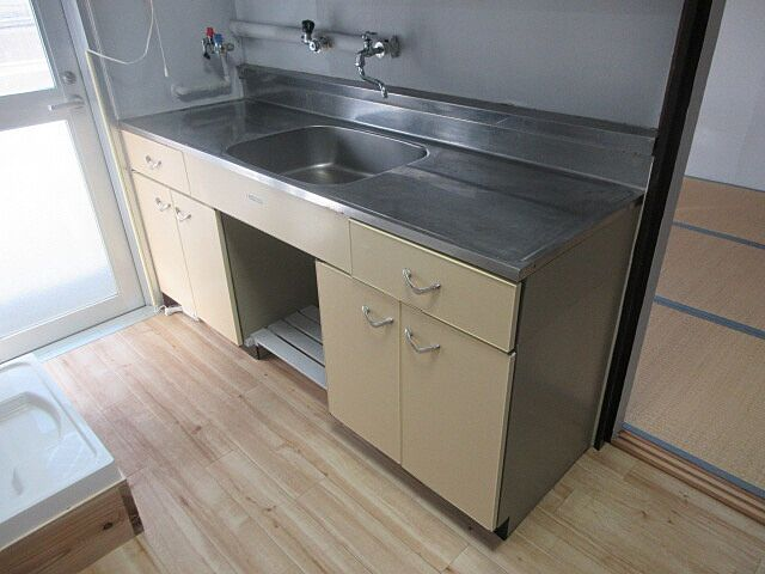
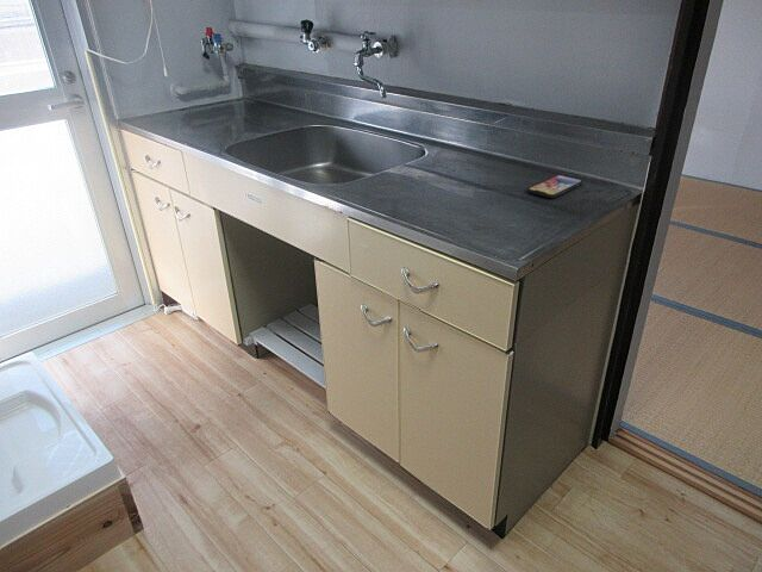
+ smartphone (555, 186)
